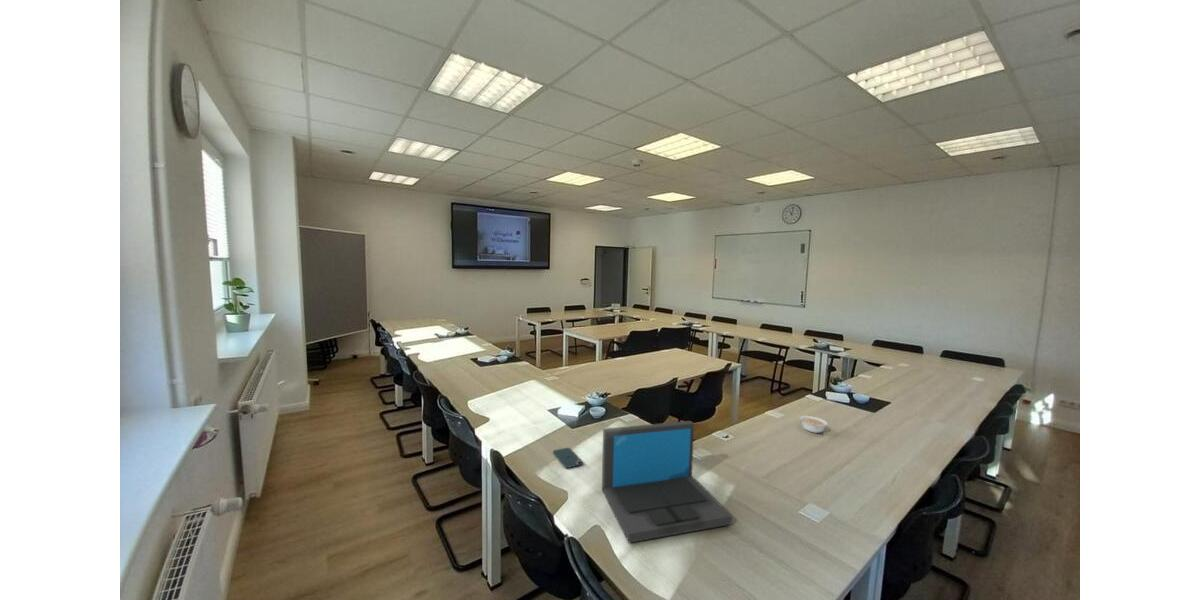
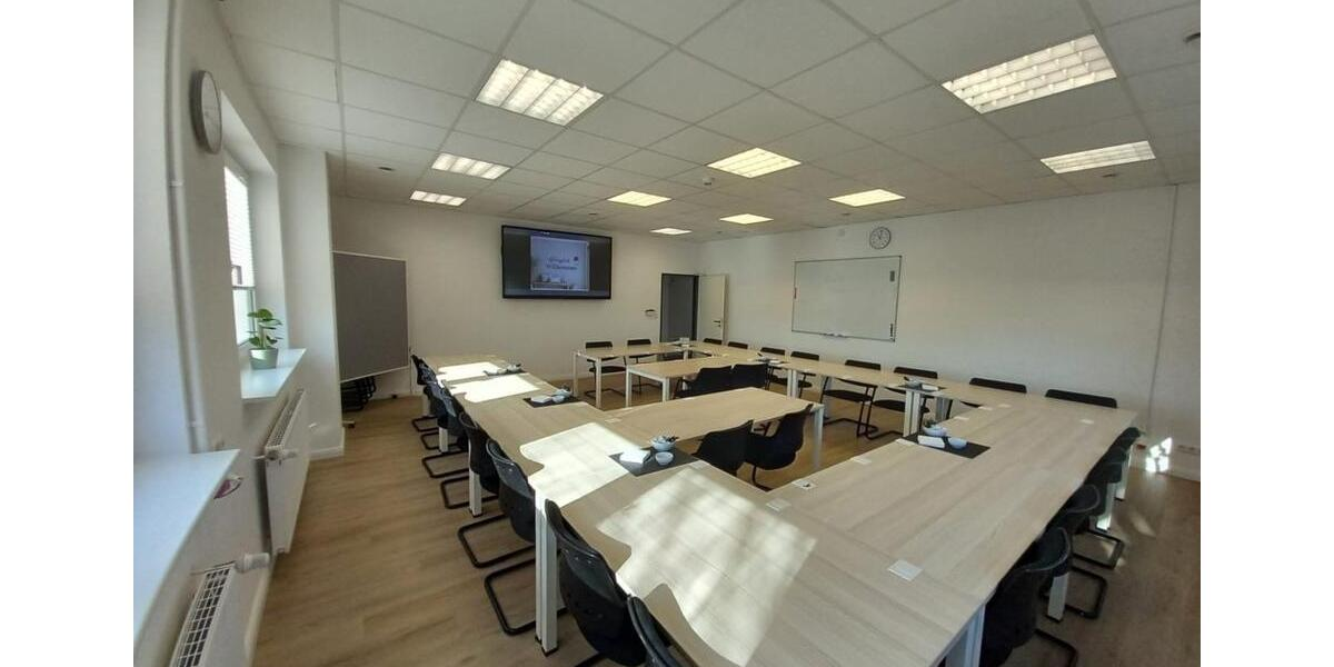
- smartphone (567, 457)
- legume (813, 424)
- laptop (663, 473)
